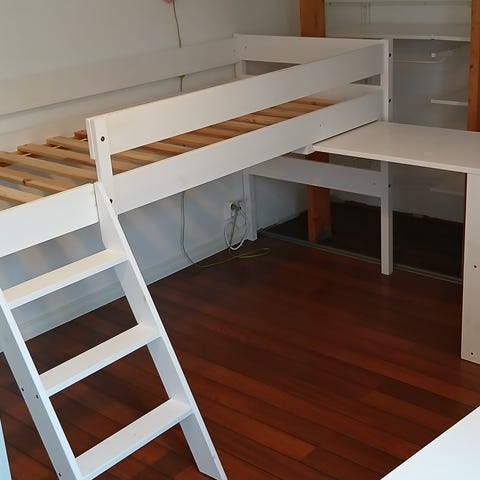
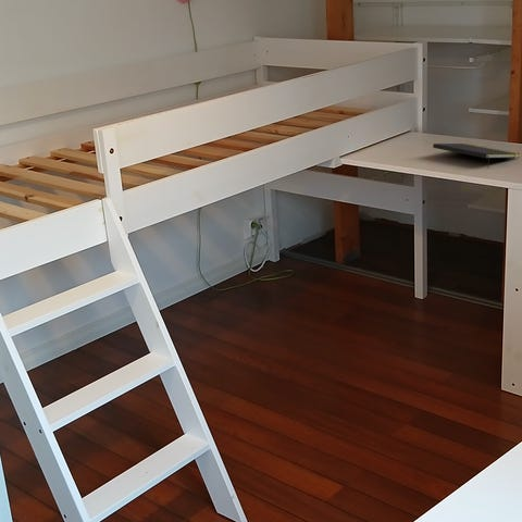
+ notepad (475, 150)
